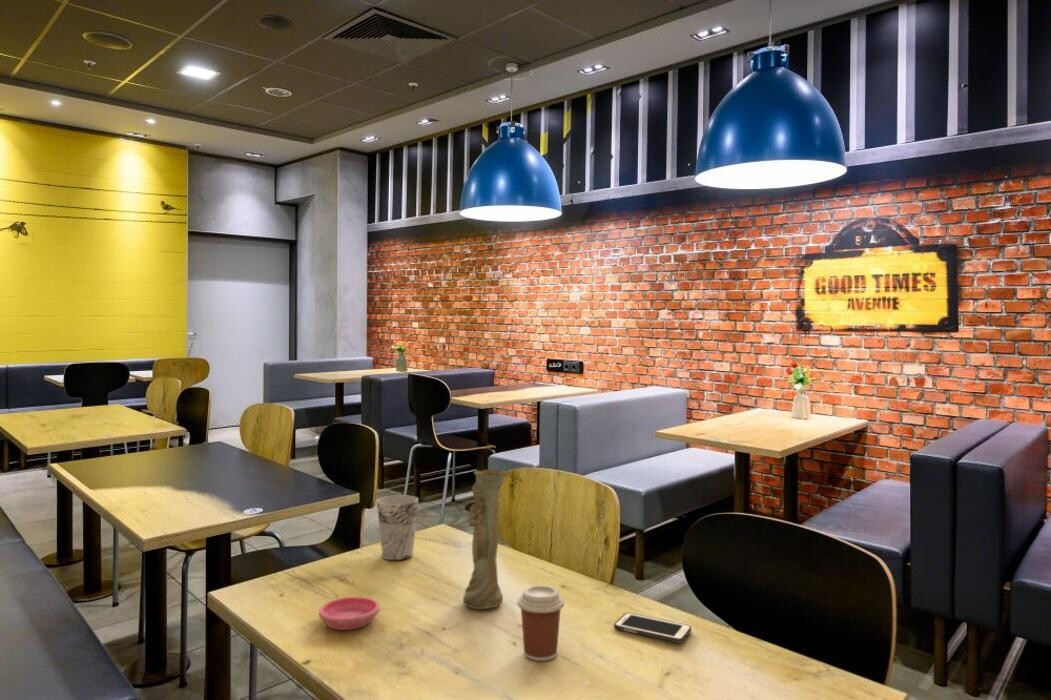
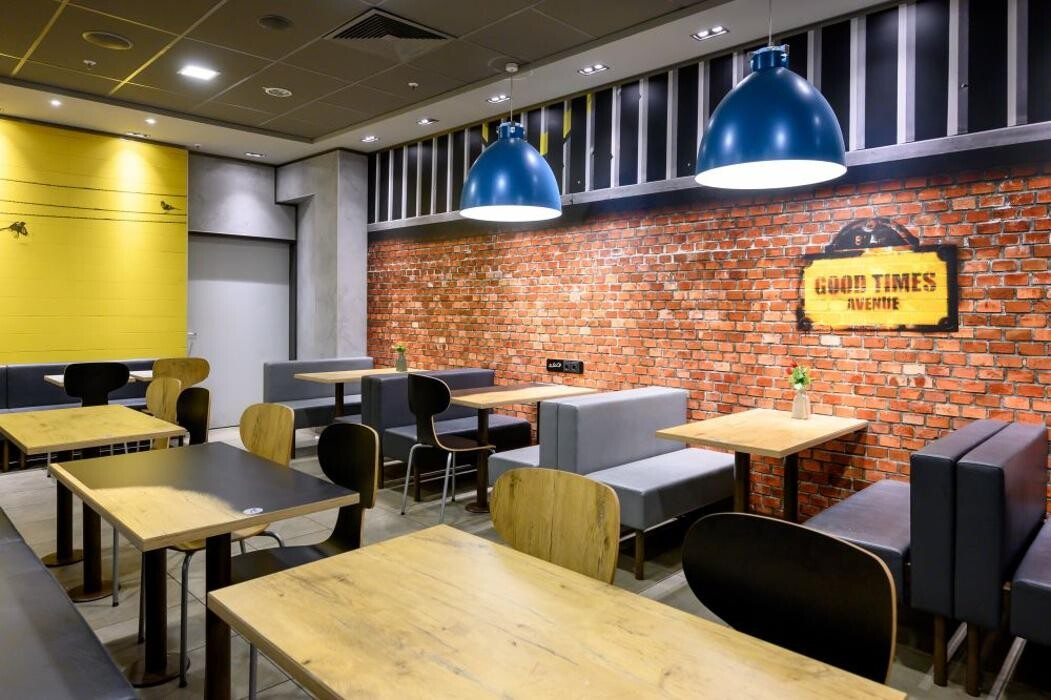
- coffee cup (540, 622)
- vase (483, 537)
- saucer (349, 614)
- cell phone (652, 627)
- cup (397, 527)
